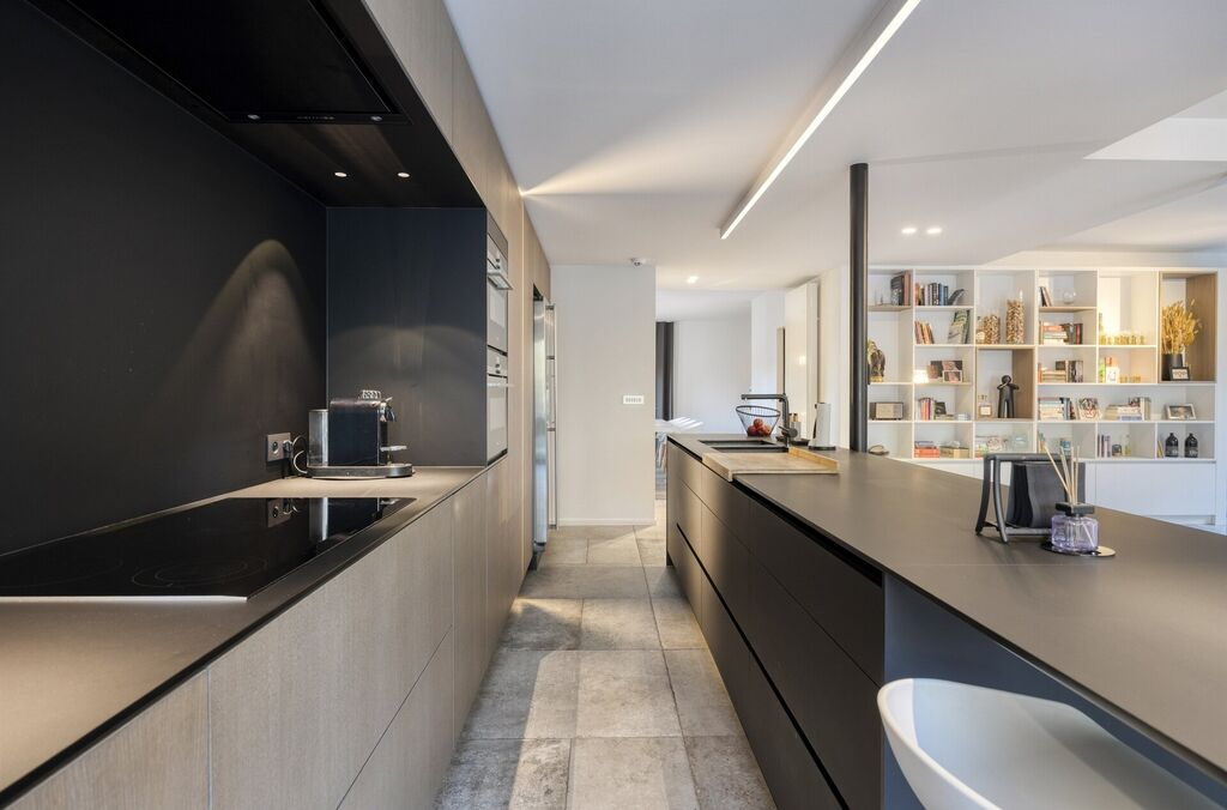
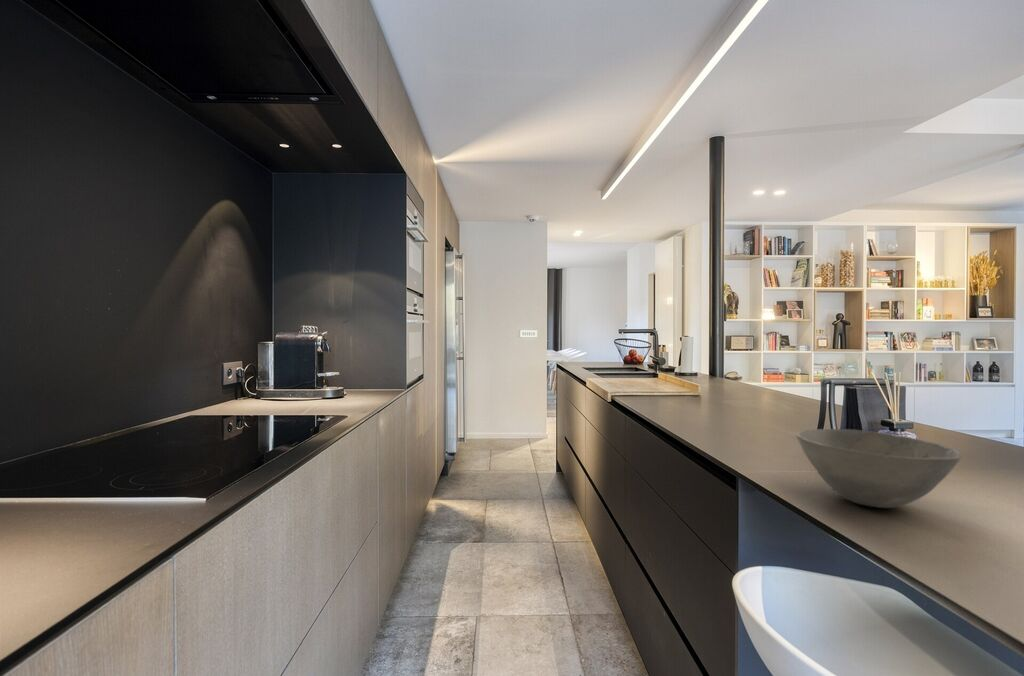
+ bowl (872, 471)
